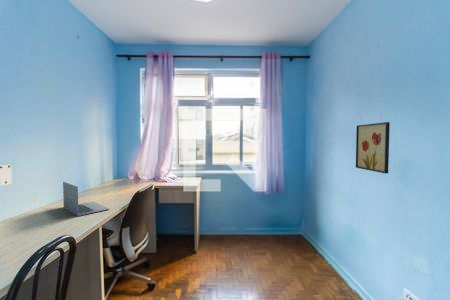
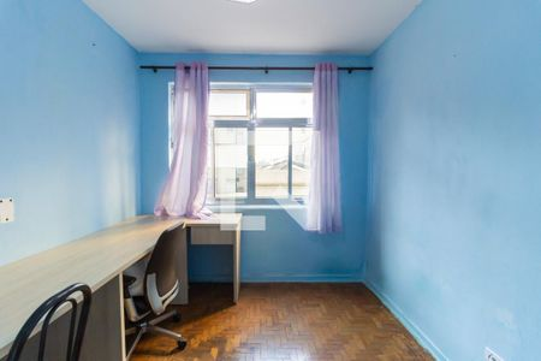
- wall art (371, 147)
- laptop (88, 202)
